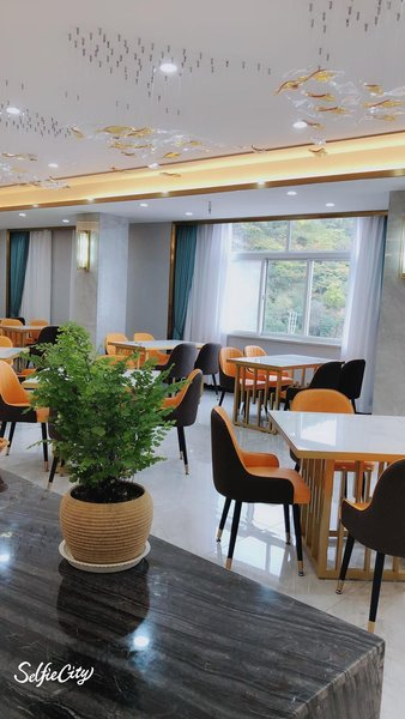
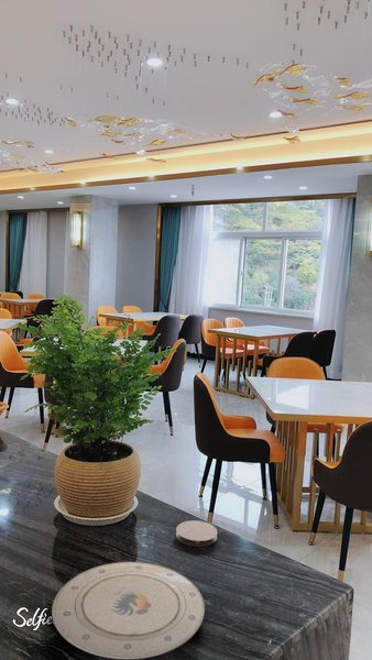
+ coaster (196, 532)
+ plate (129, 606)
